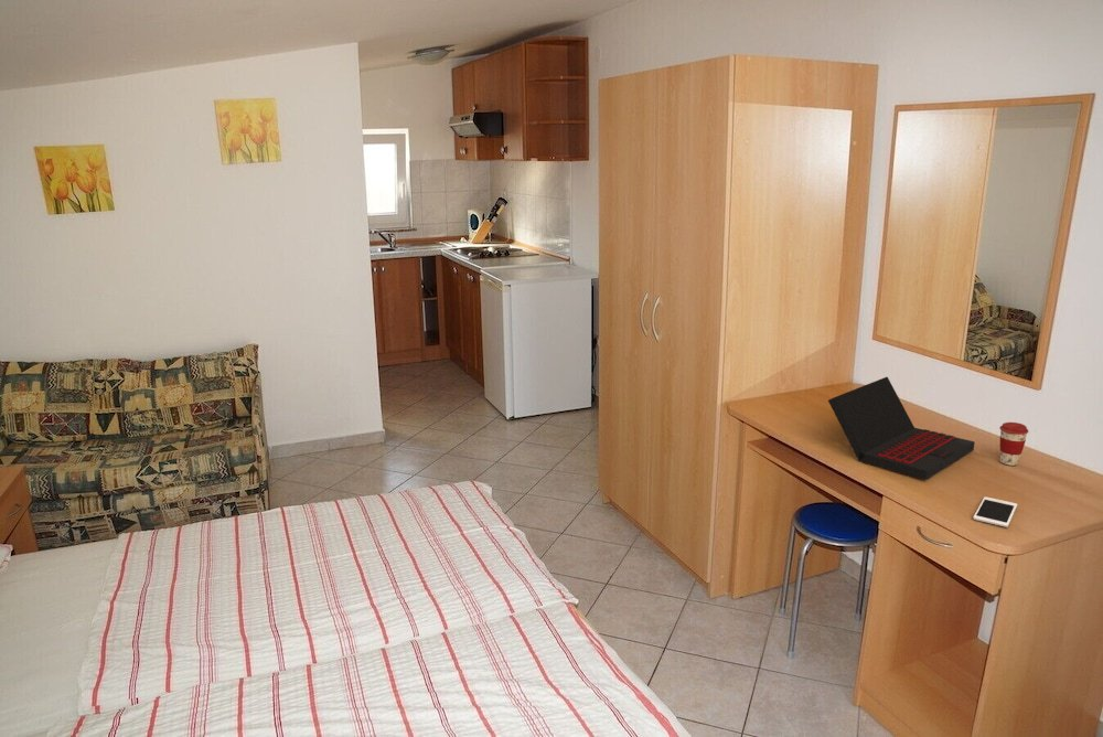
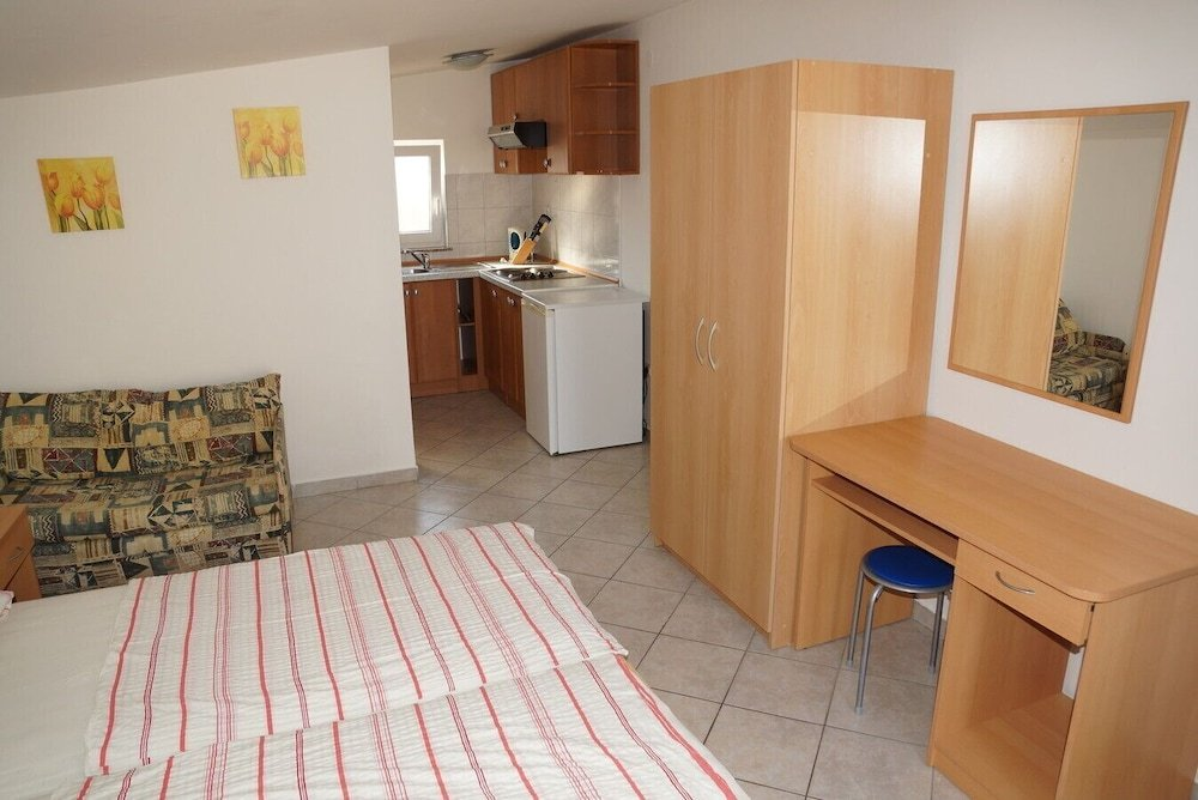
- coffee cup (1011, 444)
- laptop (901, 423)
- cell phone (995, 511)
